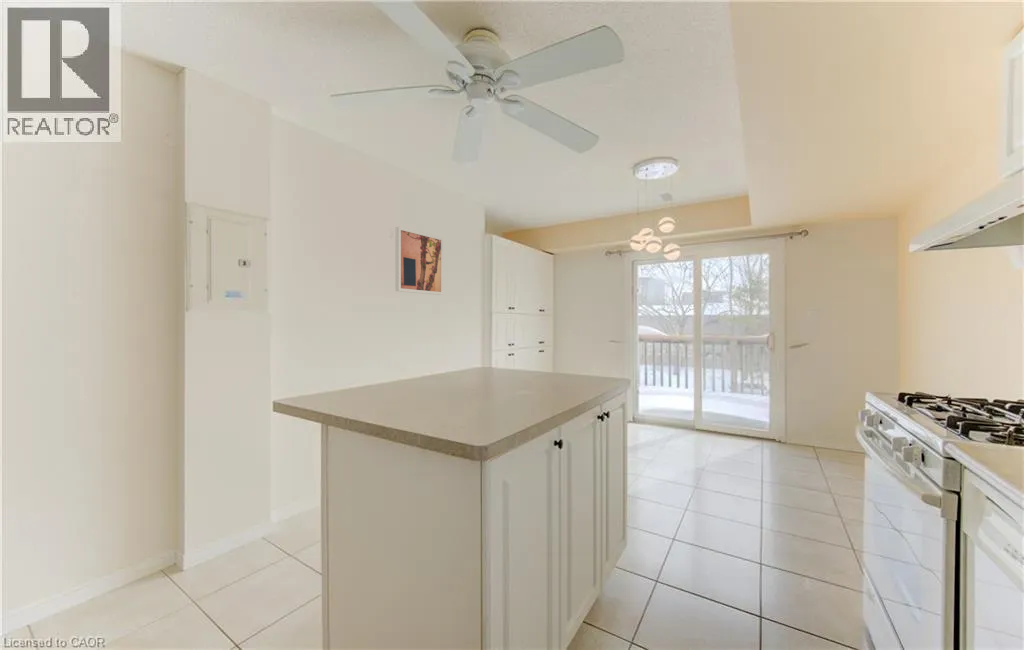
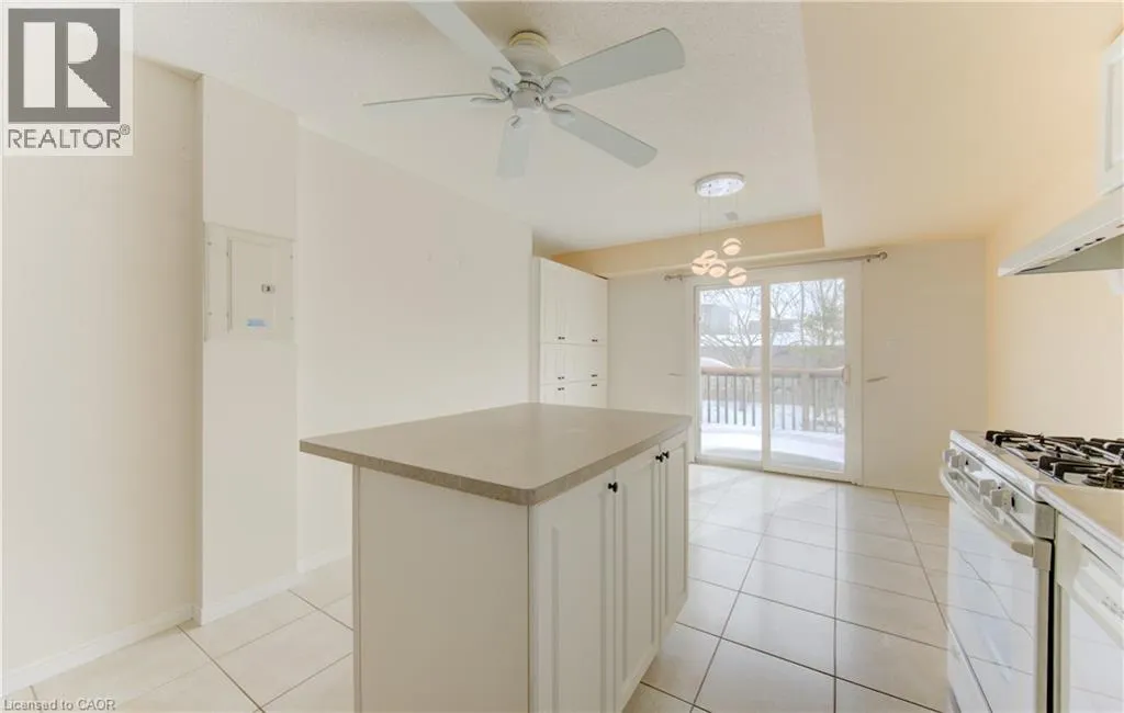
- wall art (420, 263)
